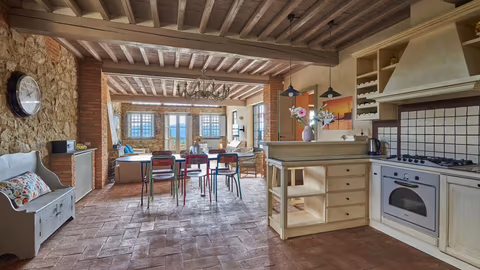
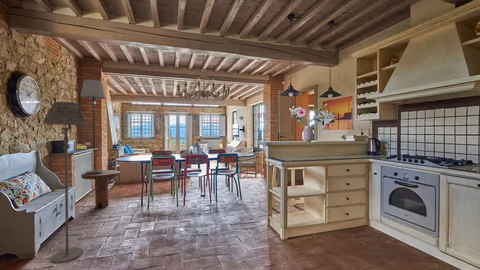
+ floor lamp (66, 179)
+ lamp (93, 127)
+ side table (101, 189)
